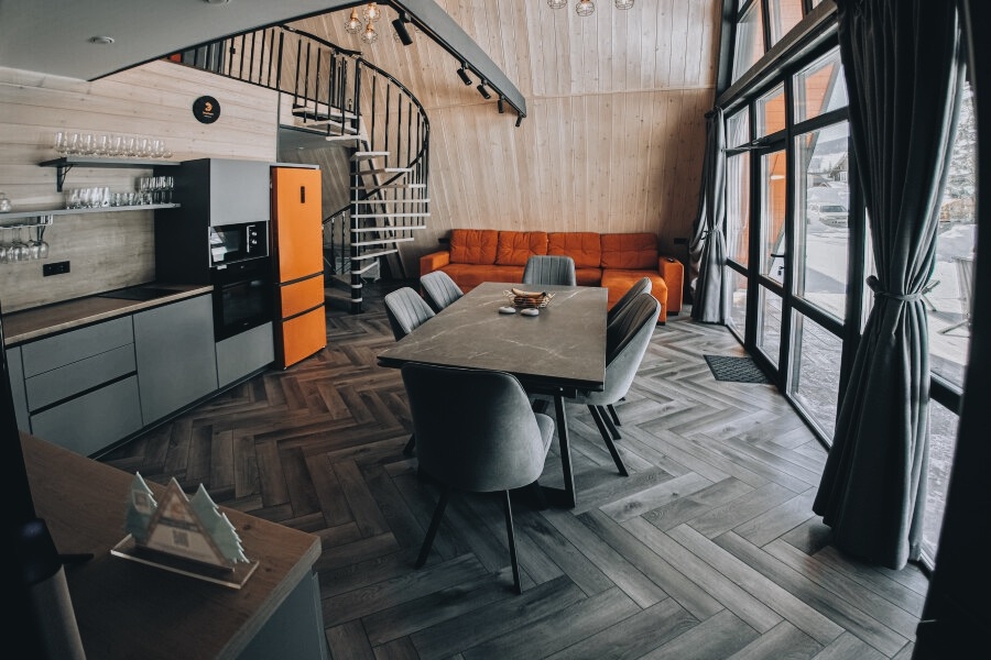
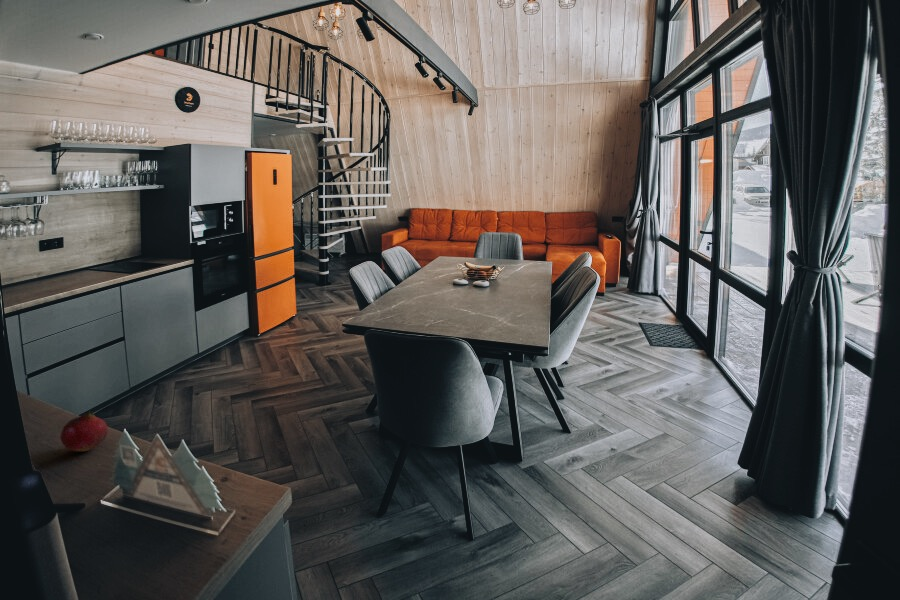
+ fruit (84, 431)
